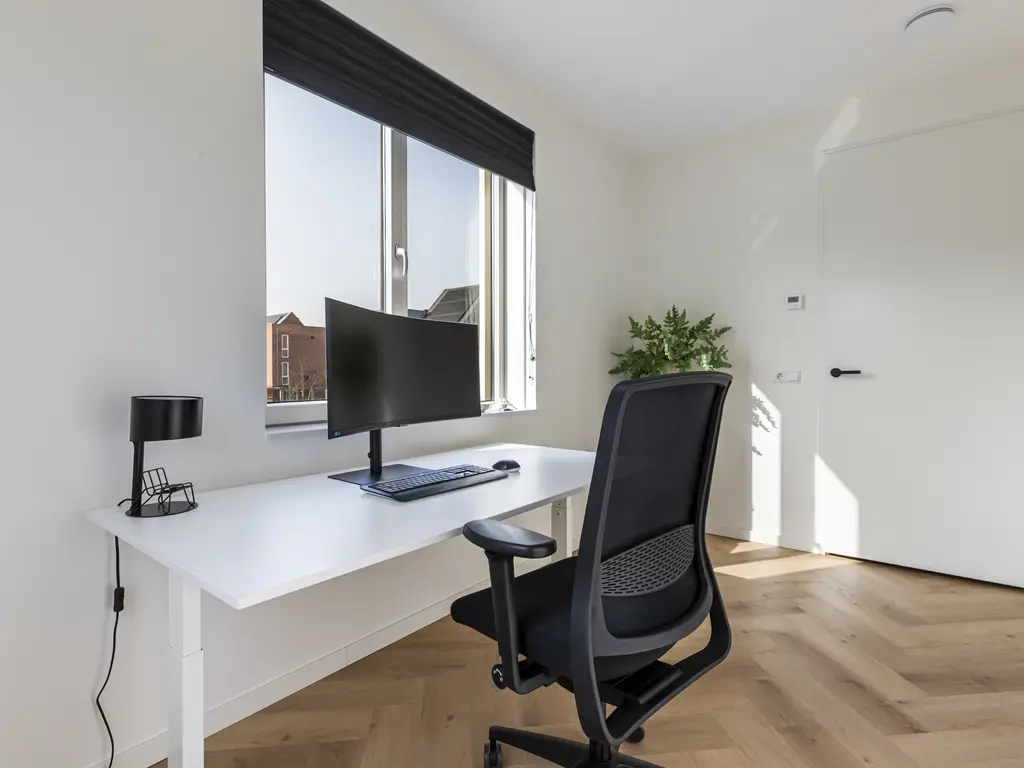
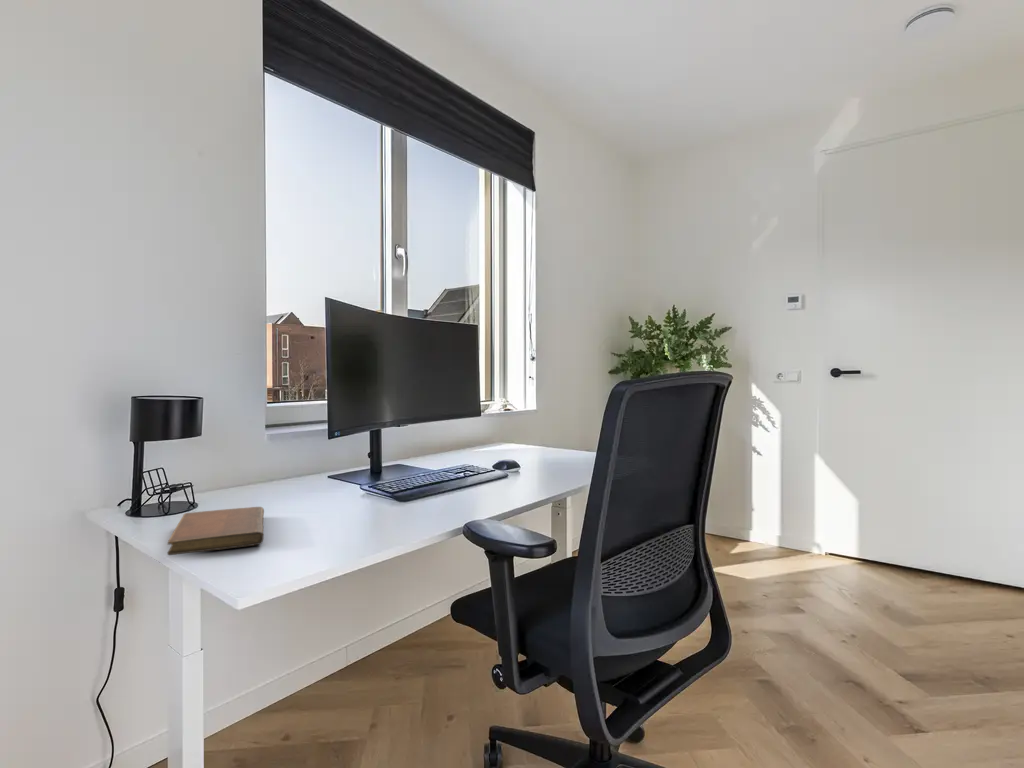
+ notebook (221, 527)
